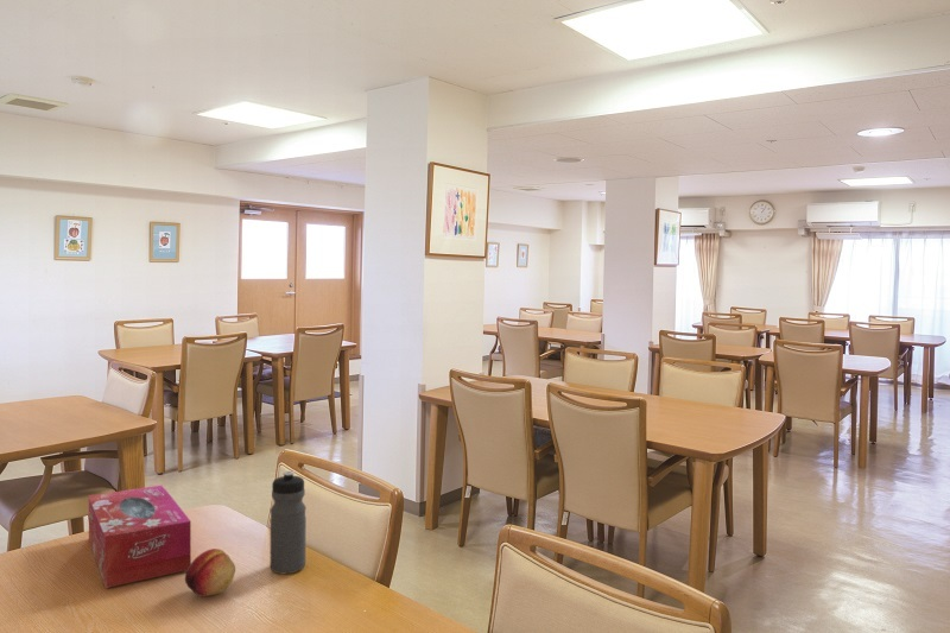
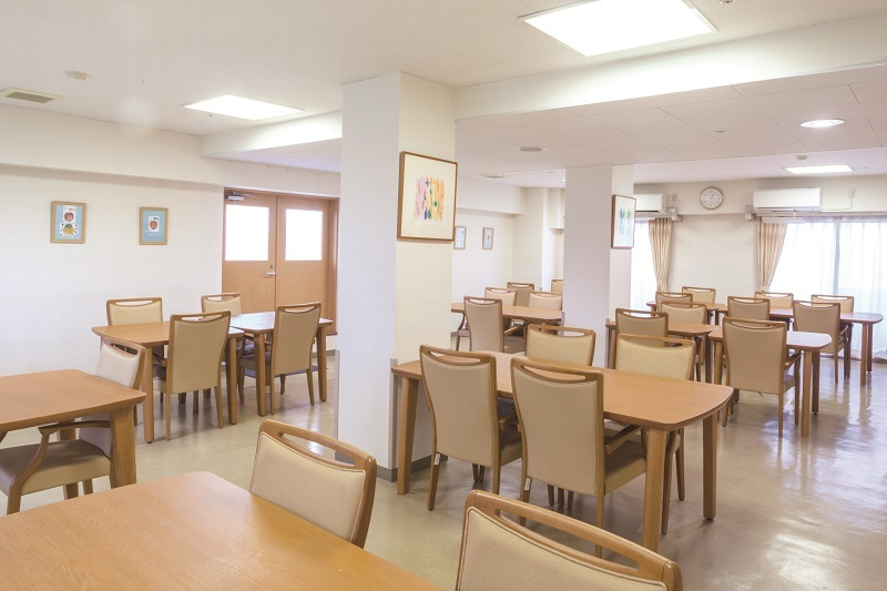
- water bottle (287, 519)
- tissue box (137, 530)
- fruit (210, 571)
